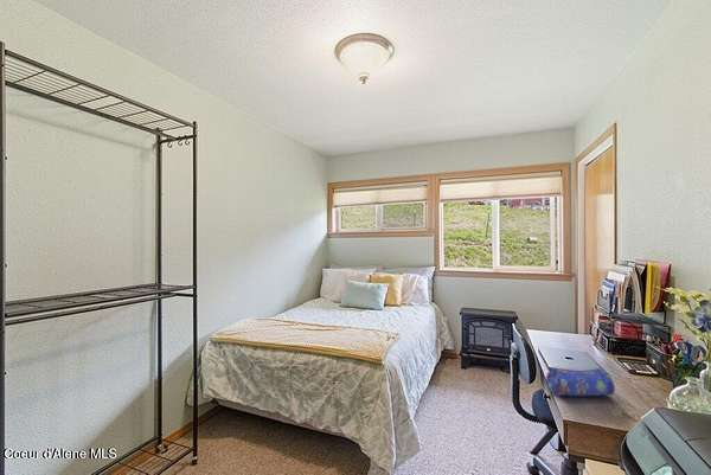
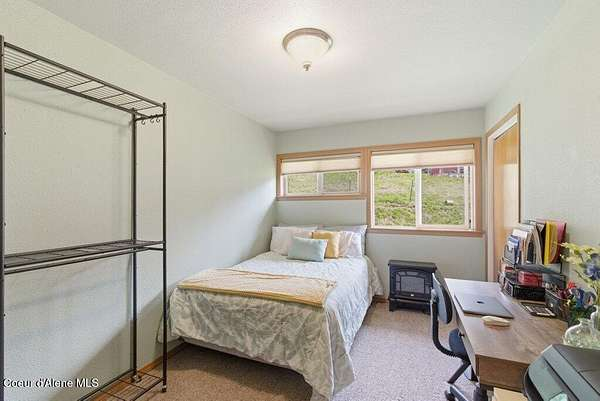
- pencil case (578, 381)
